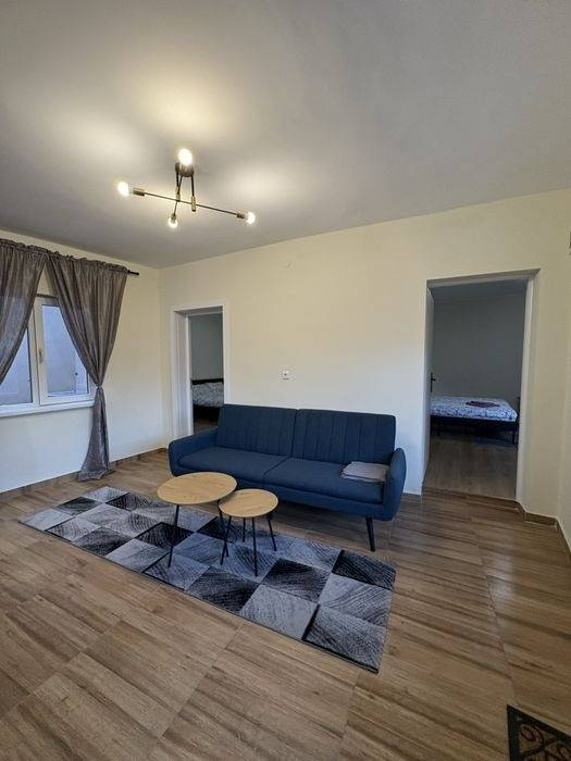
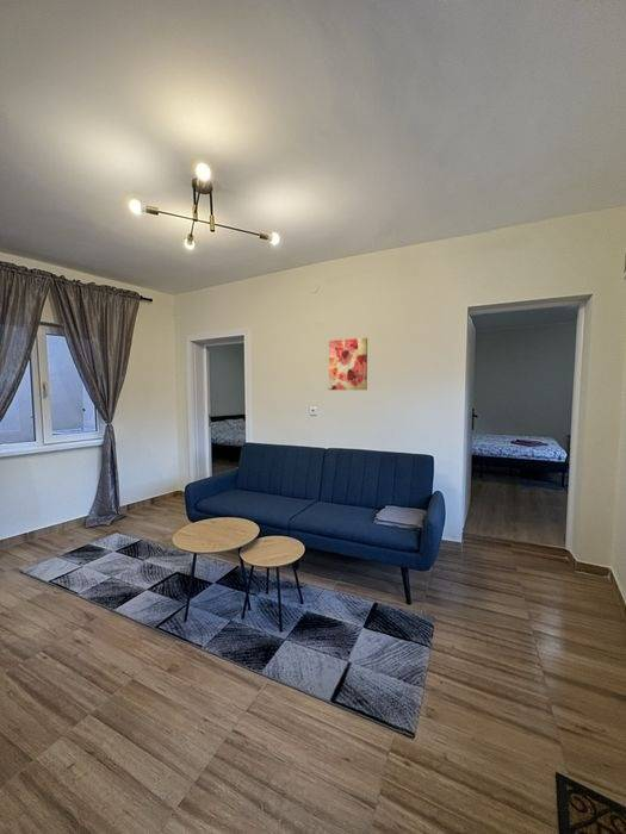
+ wall art (347, 365)
